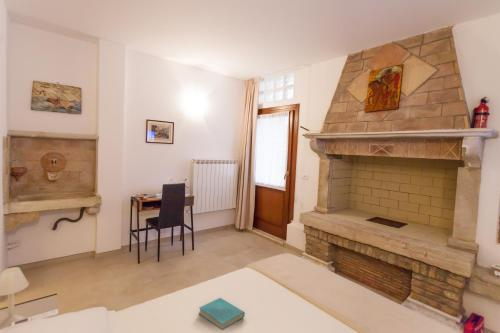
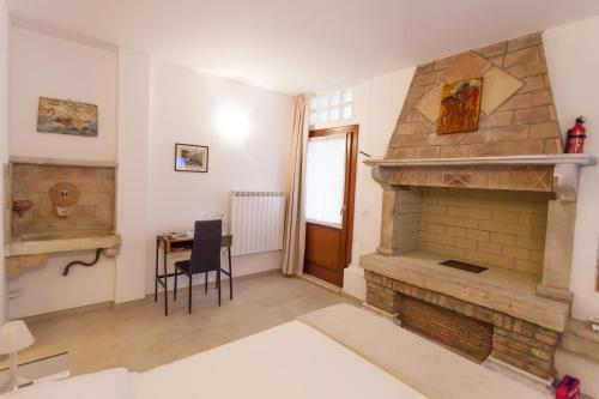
- book (221, 312)
